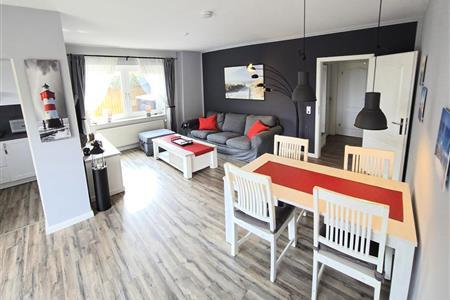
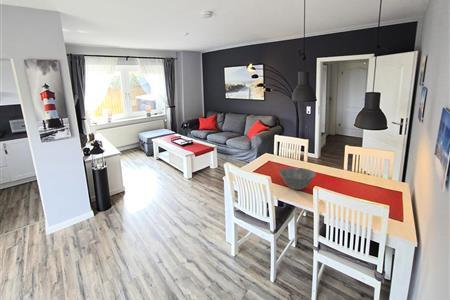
+ bowl (296, 180)
